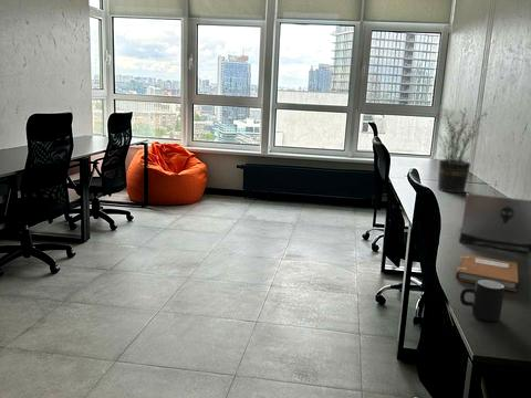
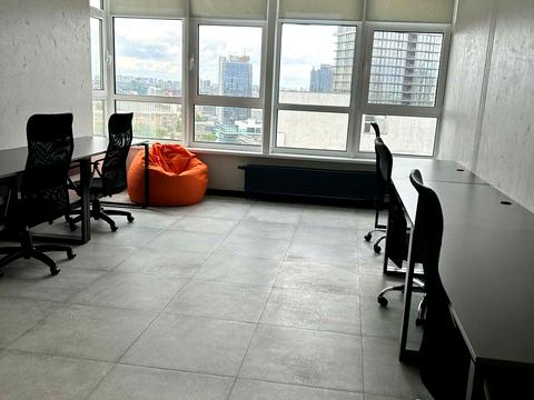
- notebook (487, 270)
- mug (480, 298)
- potted plant (459, 148)
- laptop computer (502, 218)
